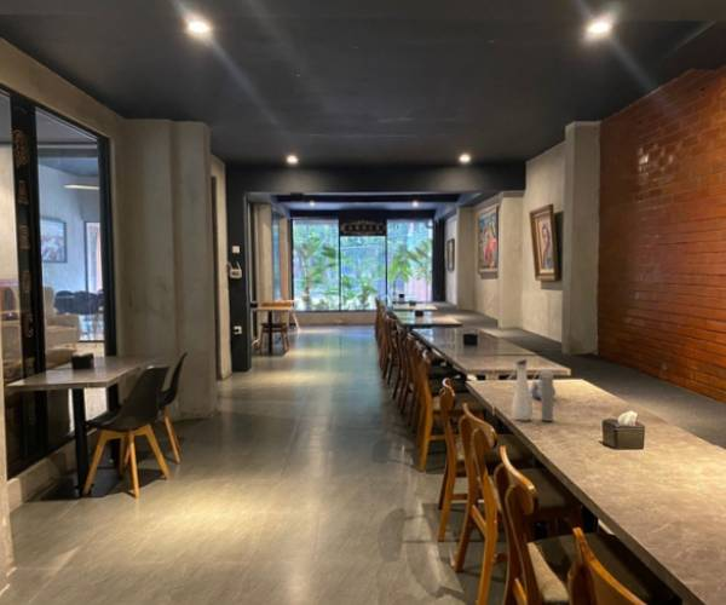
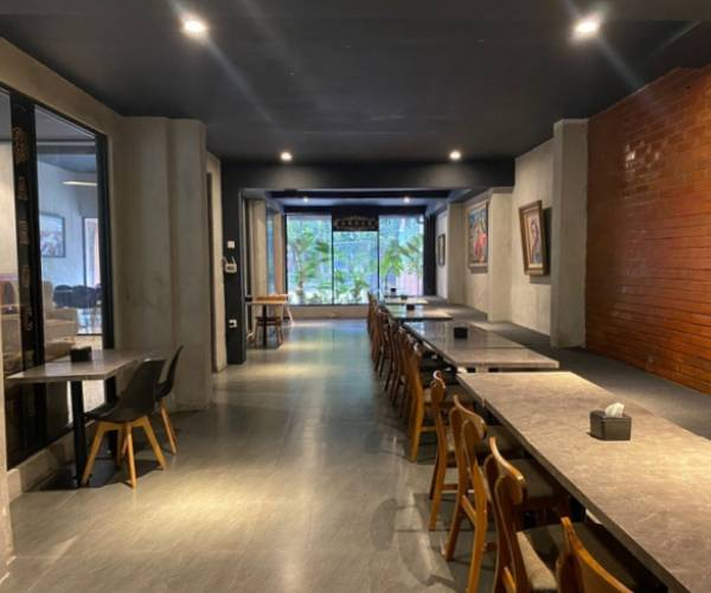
- teapot (540, 386)
- water bottle (528, 388)
